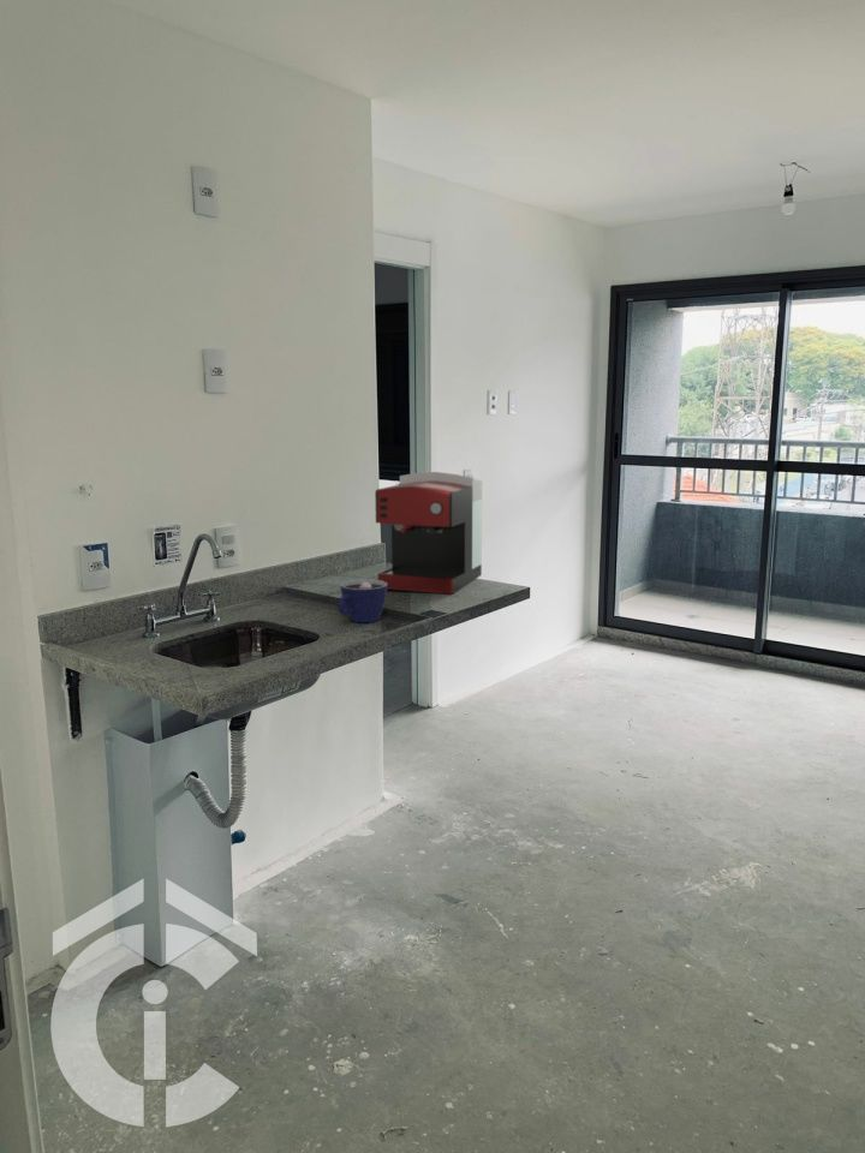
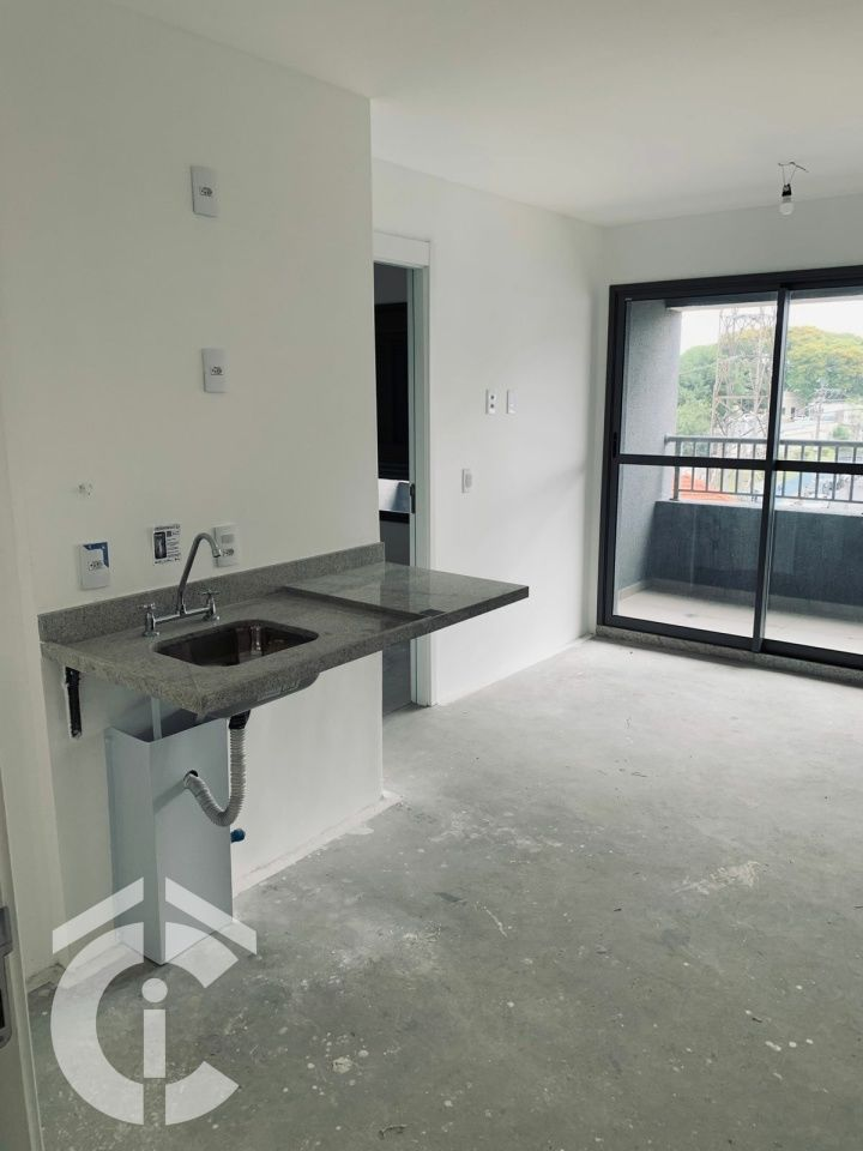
- cup (359, 602)
- coffee maker (425, 530)
